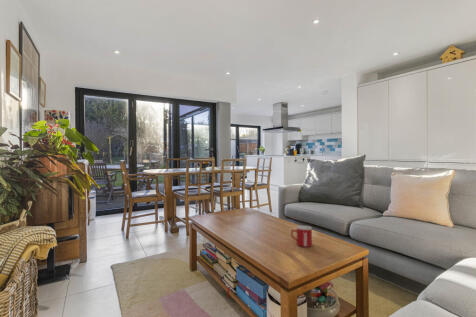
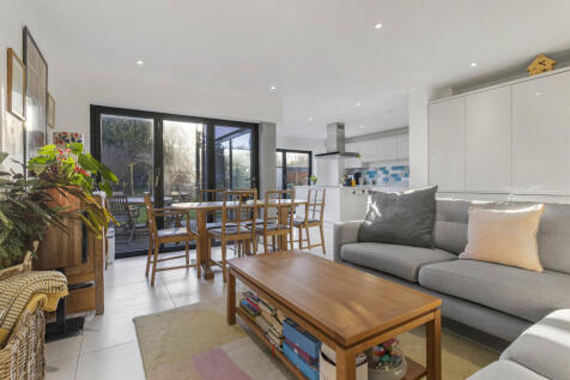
- mug (301, 235)
